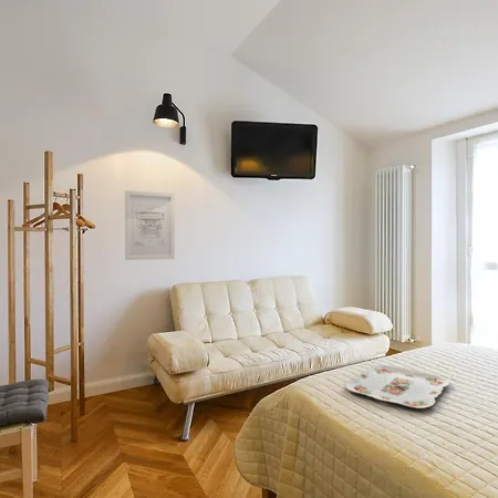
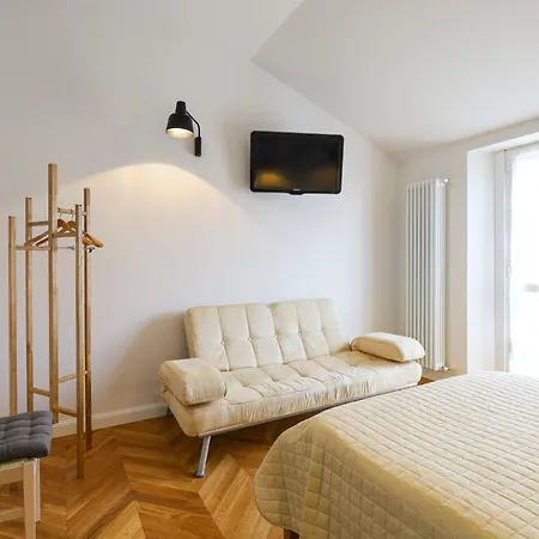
- serving tray (397, 384)
- wall art (149, 226)
